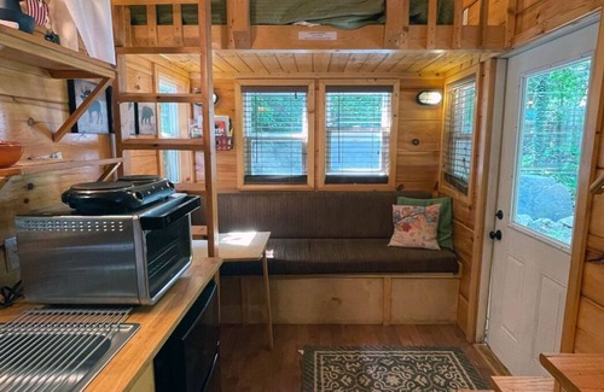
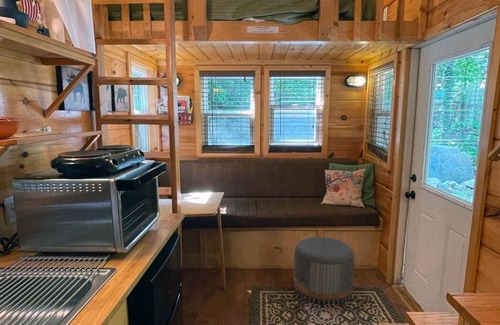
+ pouf (323, 265)
